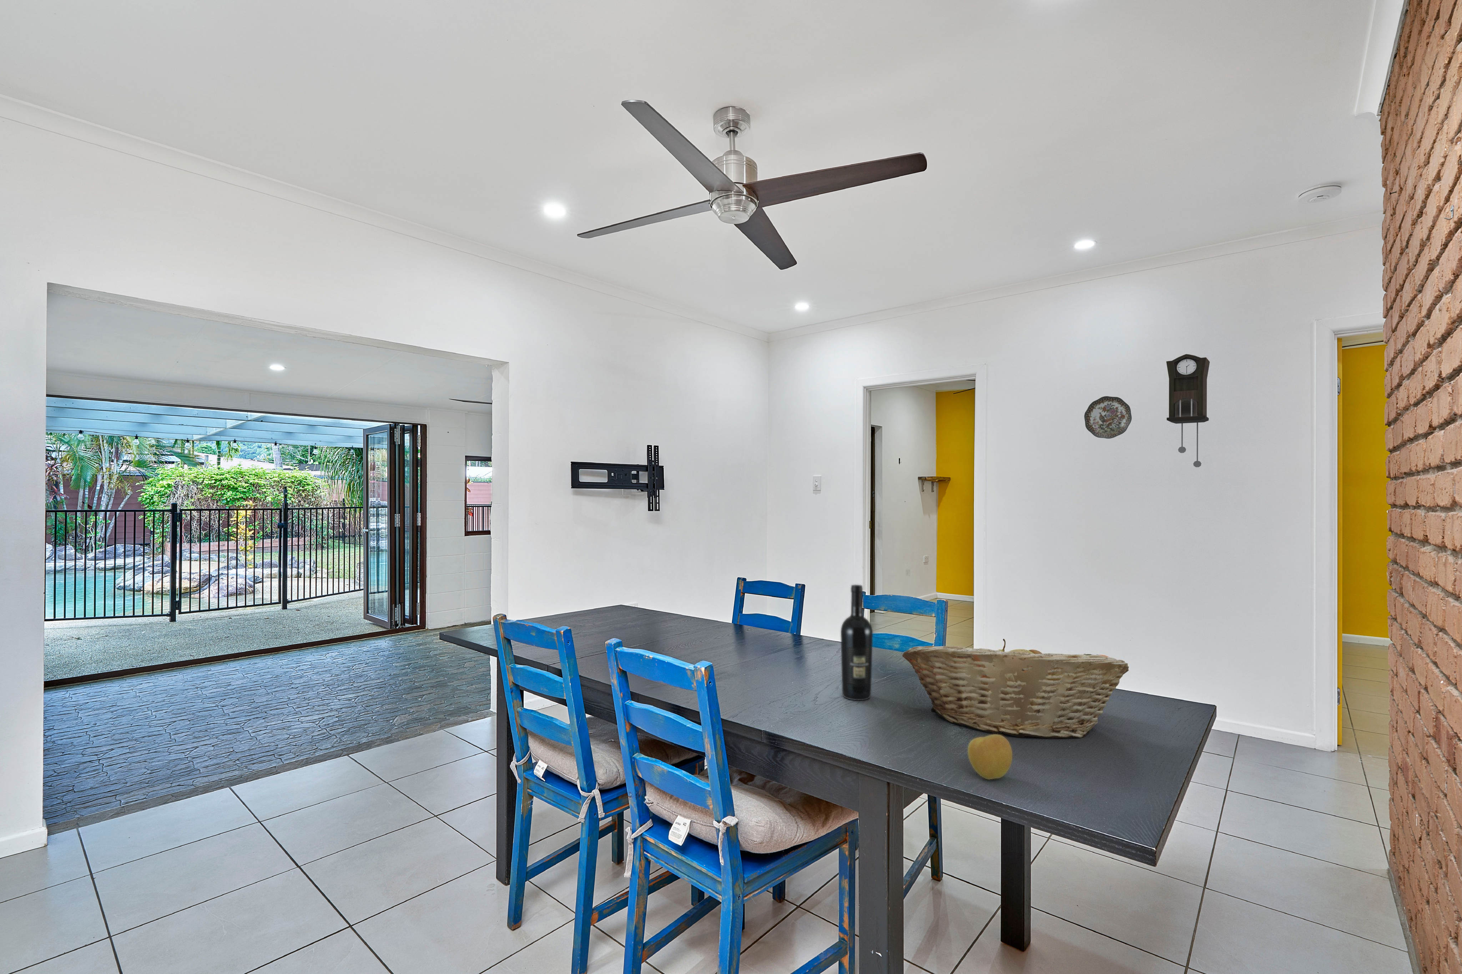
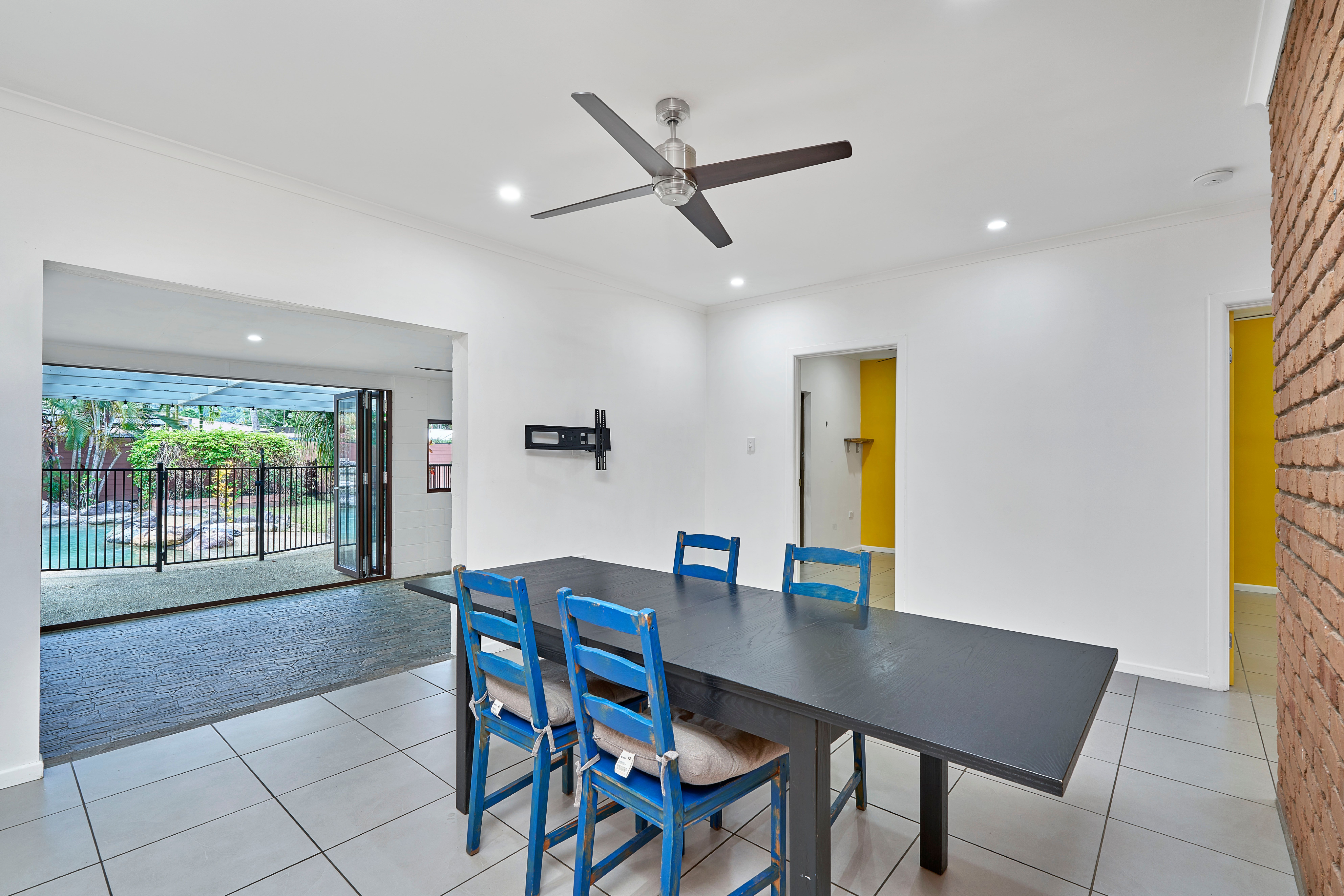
- apple (989, 756)
- decorative plate (1107, 417)
- wine bottle (856, 640)
- pendulum clock (1188, 411)
- fruit basket (1009, 677)
